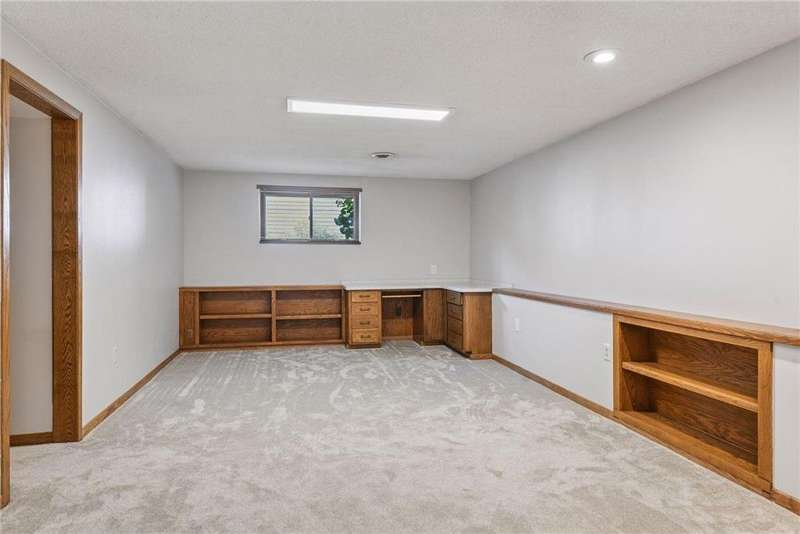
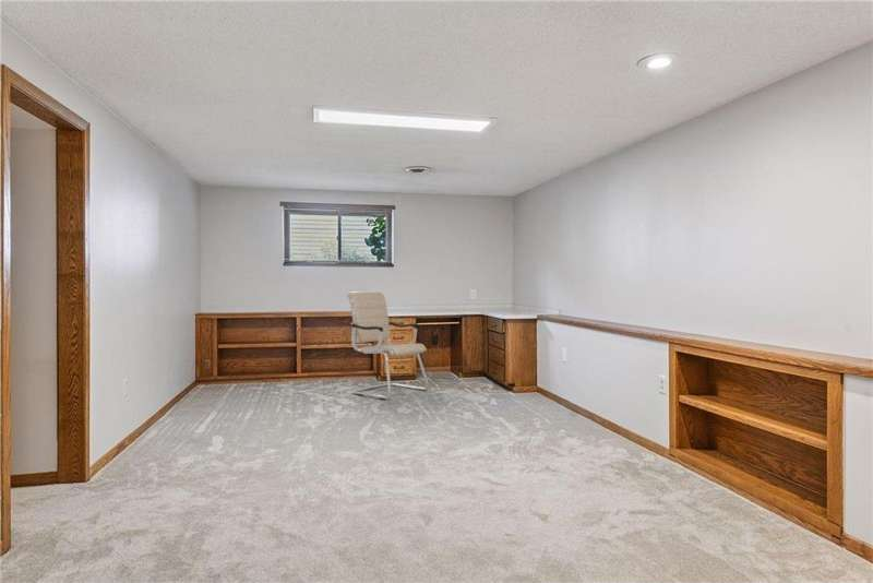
+ office chair (387, 342)
